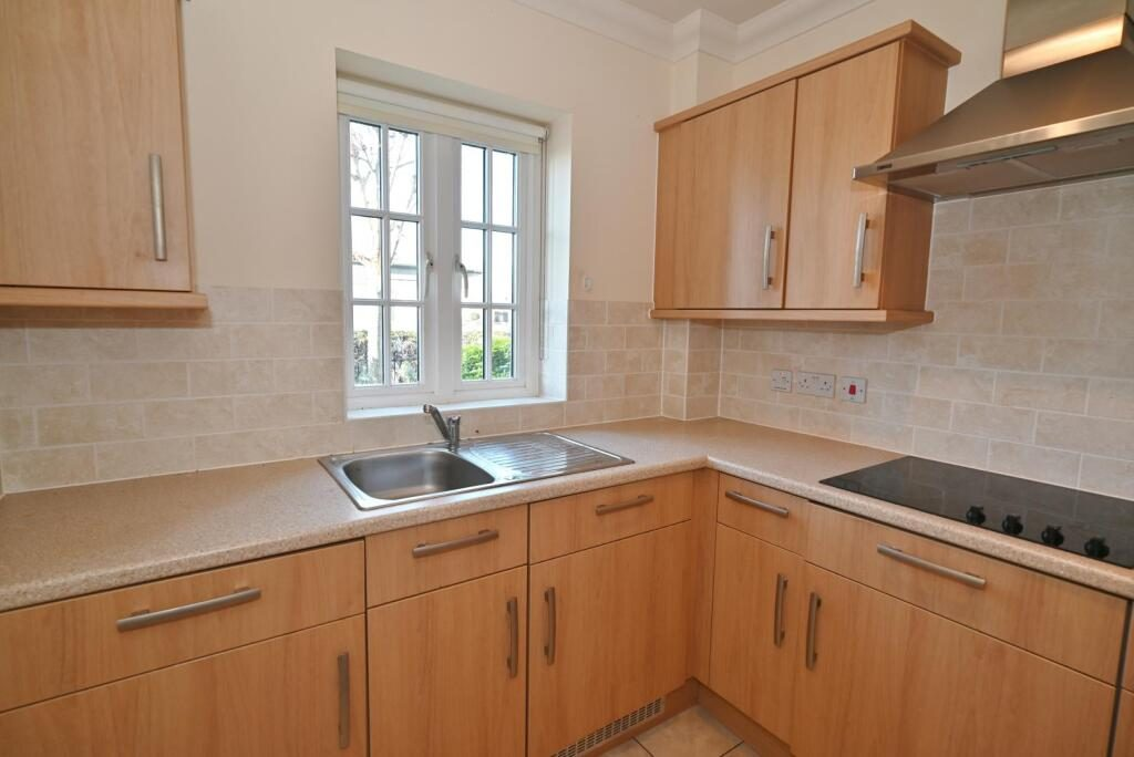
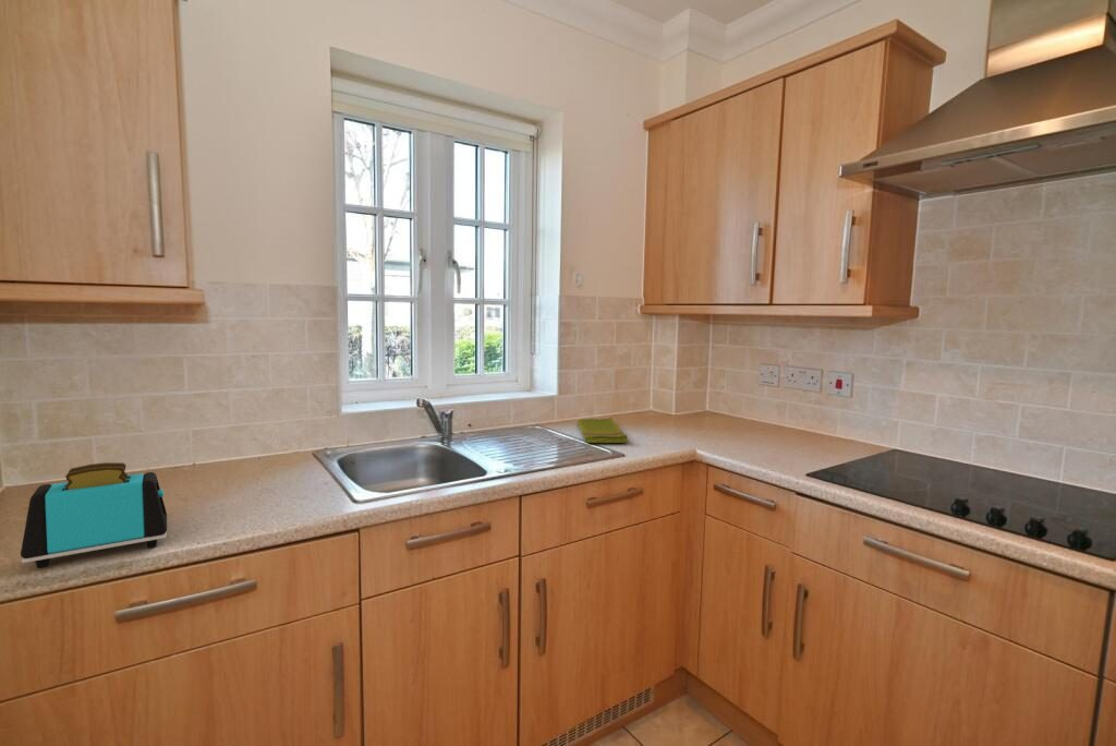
+ toaster (99, 508)
+ dish towel (599, 428)
